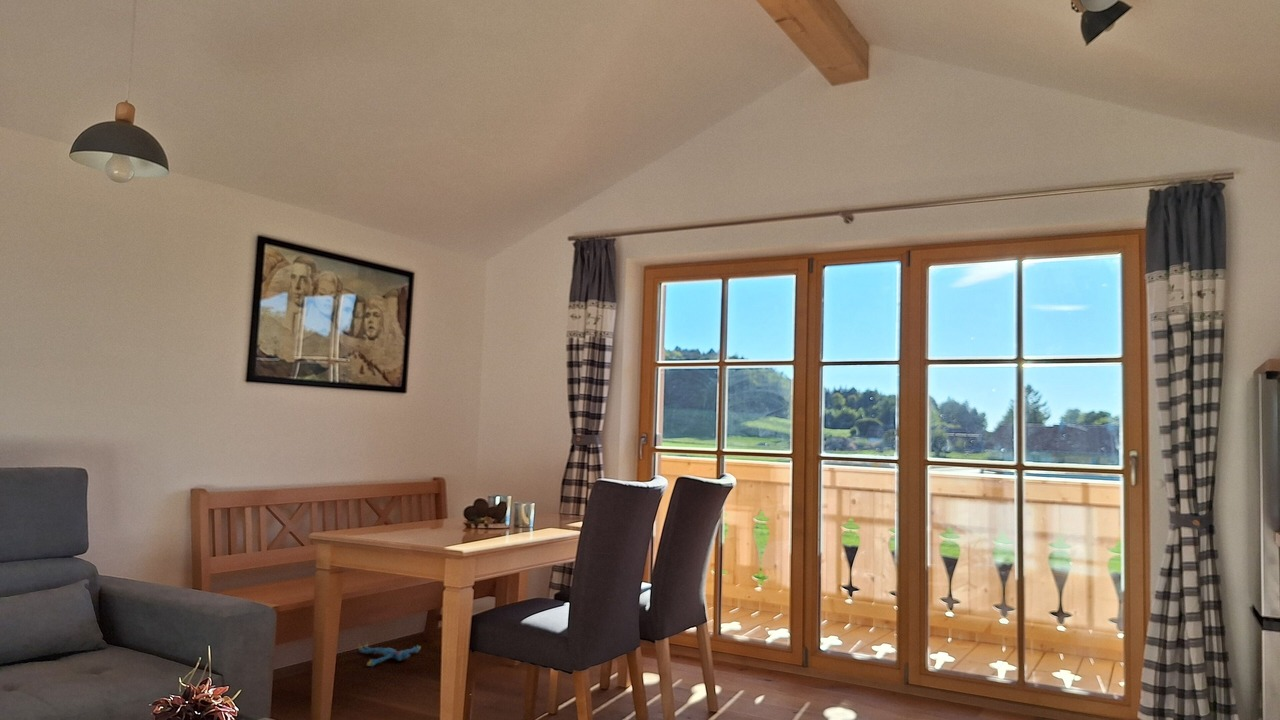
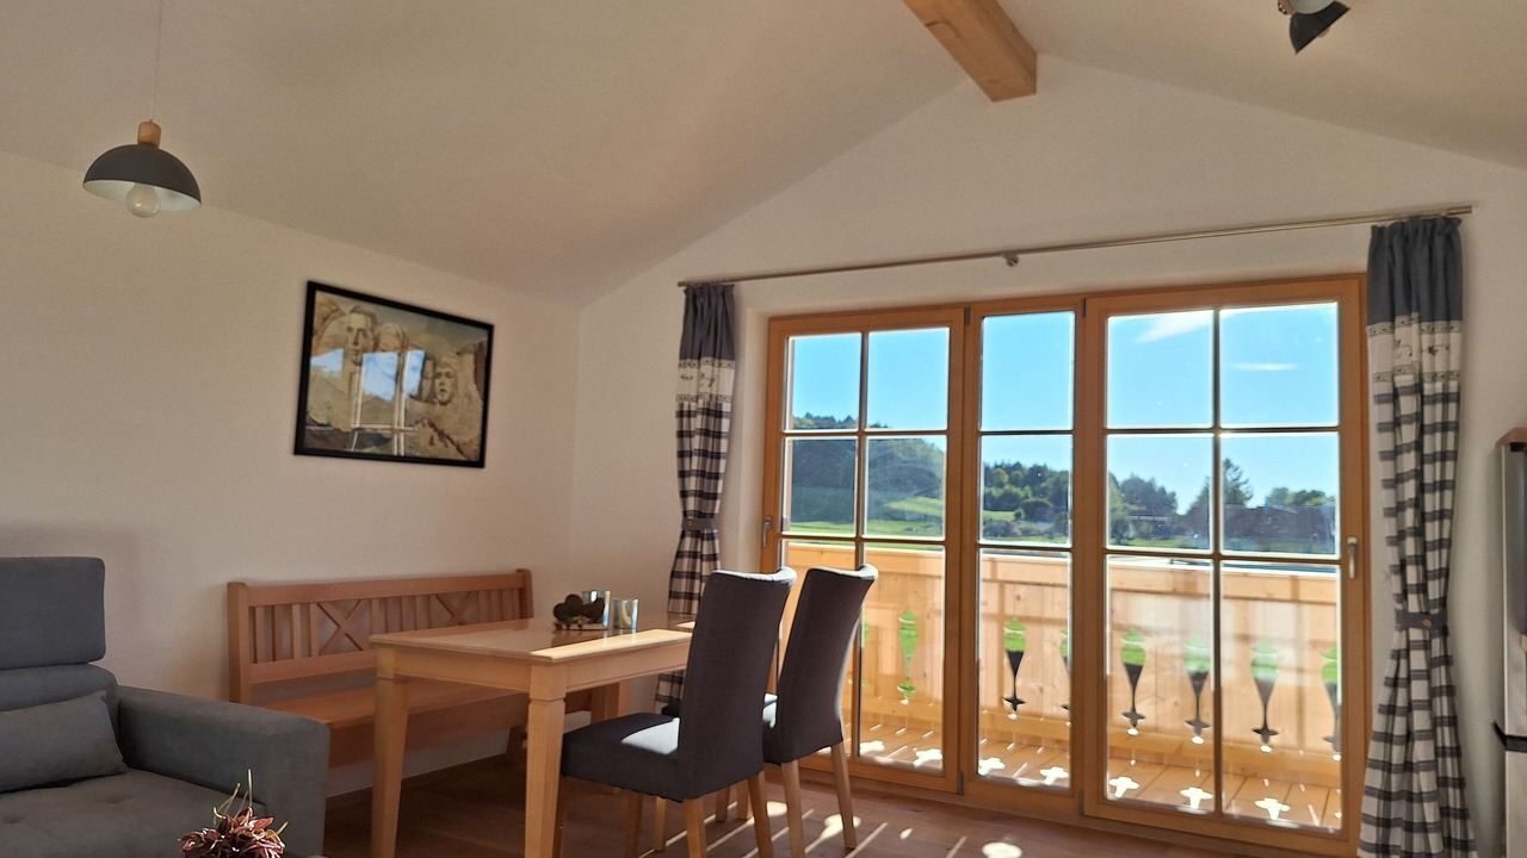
- plush toy (383, 651)
